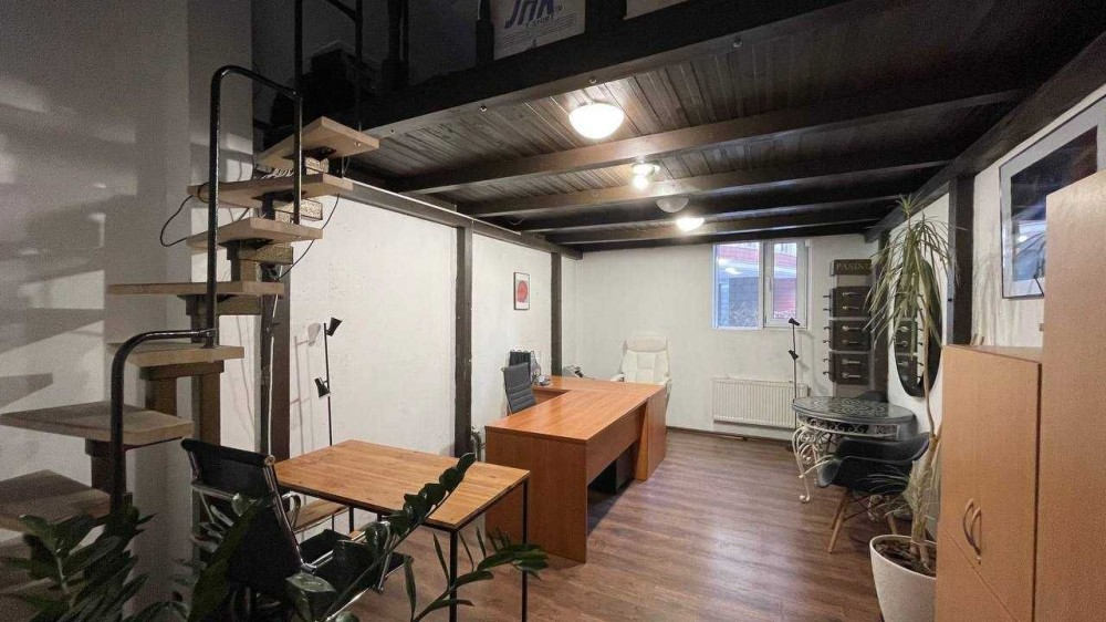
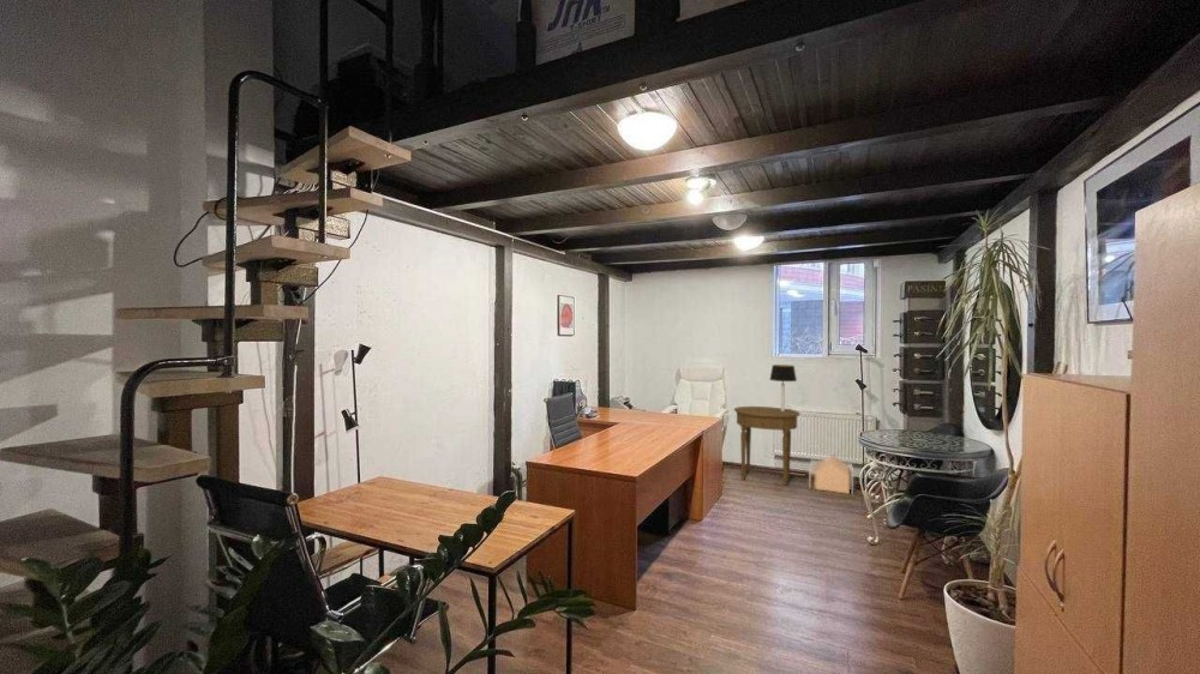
+ side table (750, 443)
+ table lamp (782, 387)
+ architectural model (830, 471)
